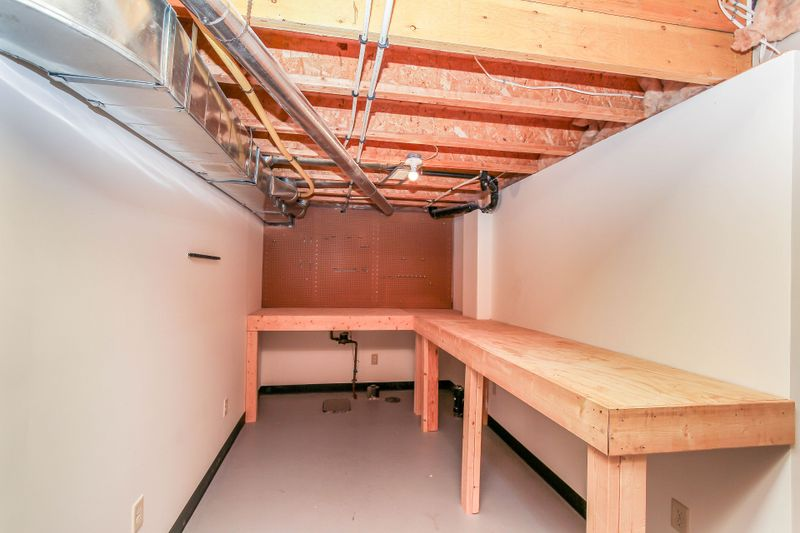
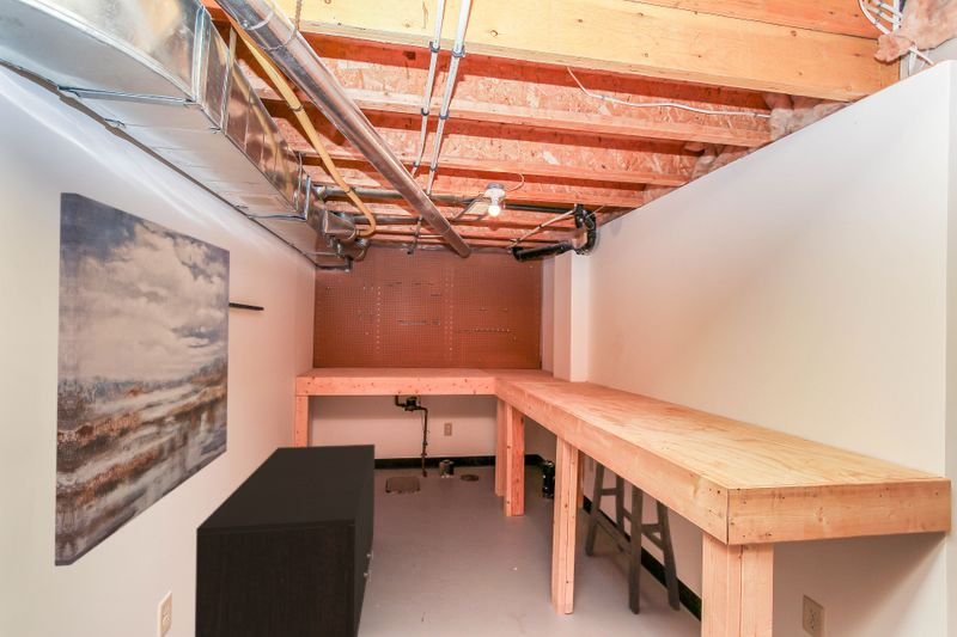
+ wall art (169, 360)
+ storage cabinet (310, 532)
+ stool (627, 512)
